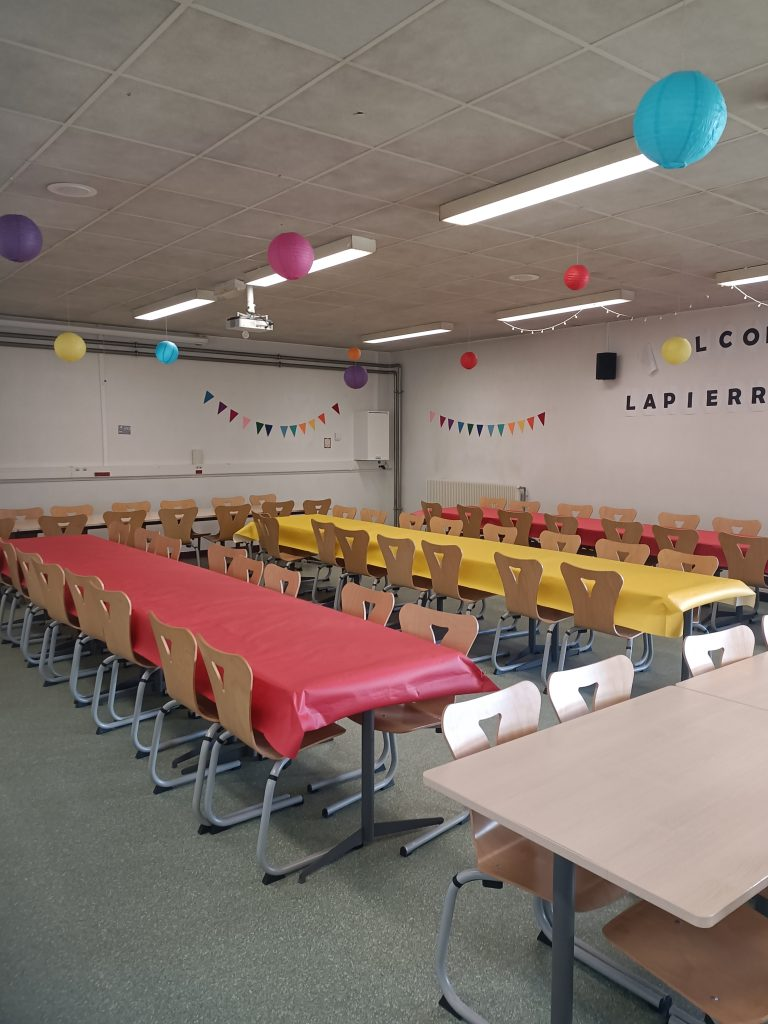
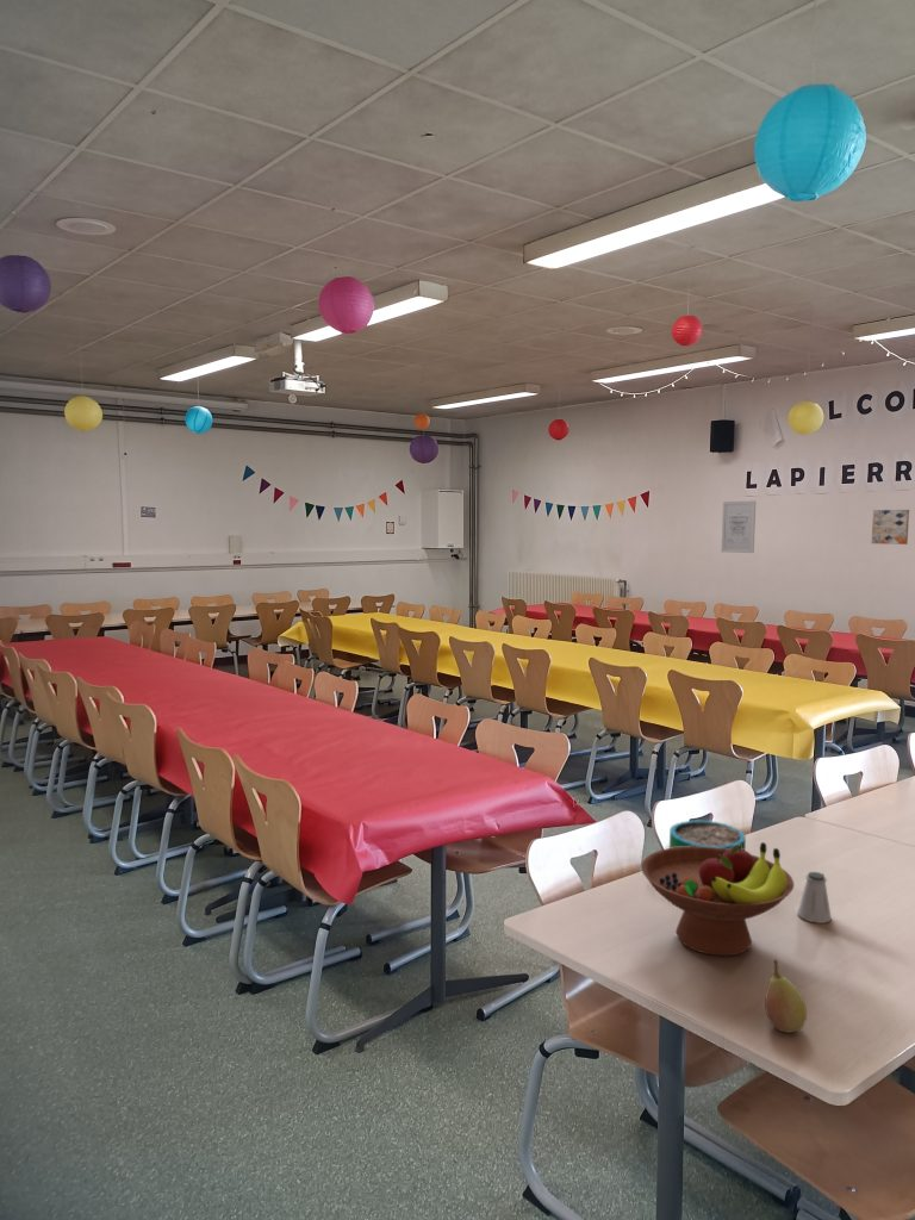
+ wall art (890, 527)
+ saltshaker (815, 895)
+ decorative bowl (707, 846)
+ wall art (737, 527)
+ fruit (785, 997)
+ fruit bowl (714, 894)
